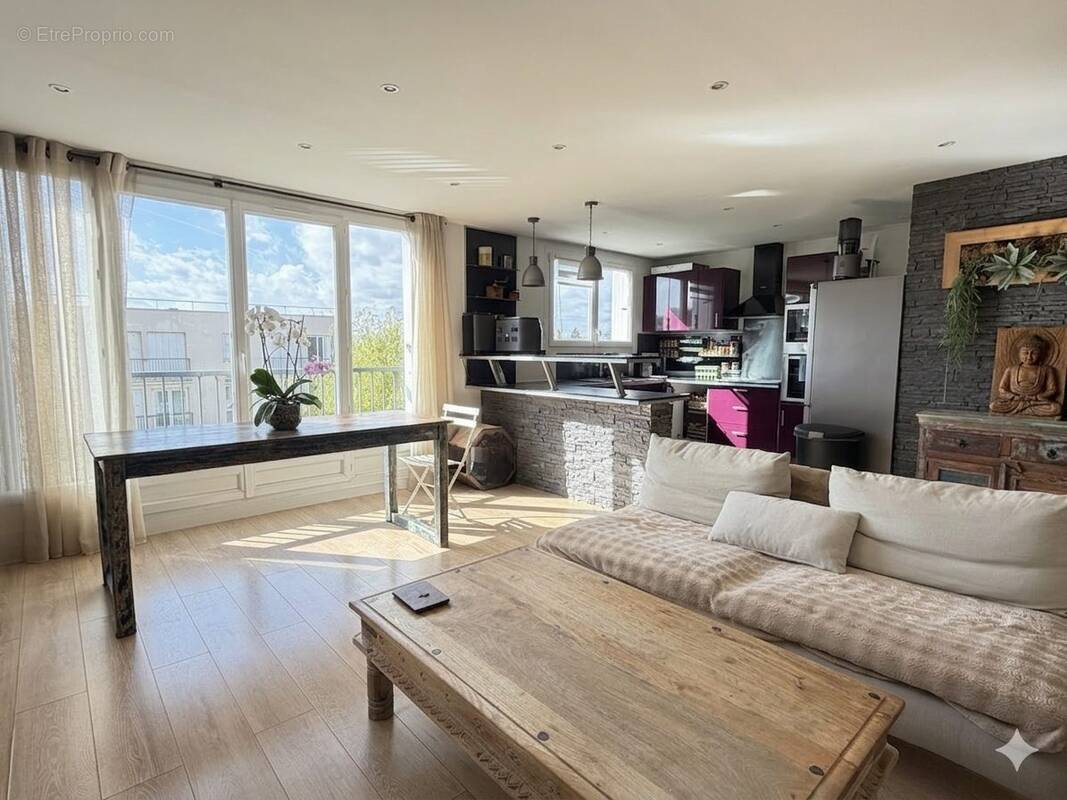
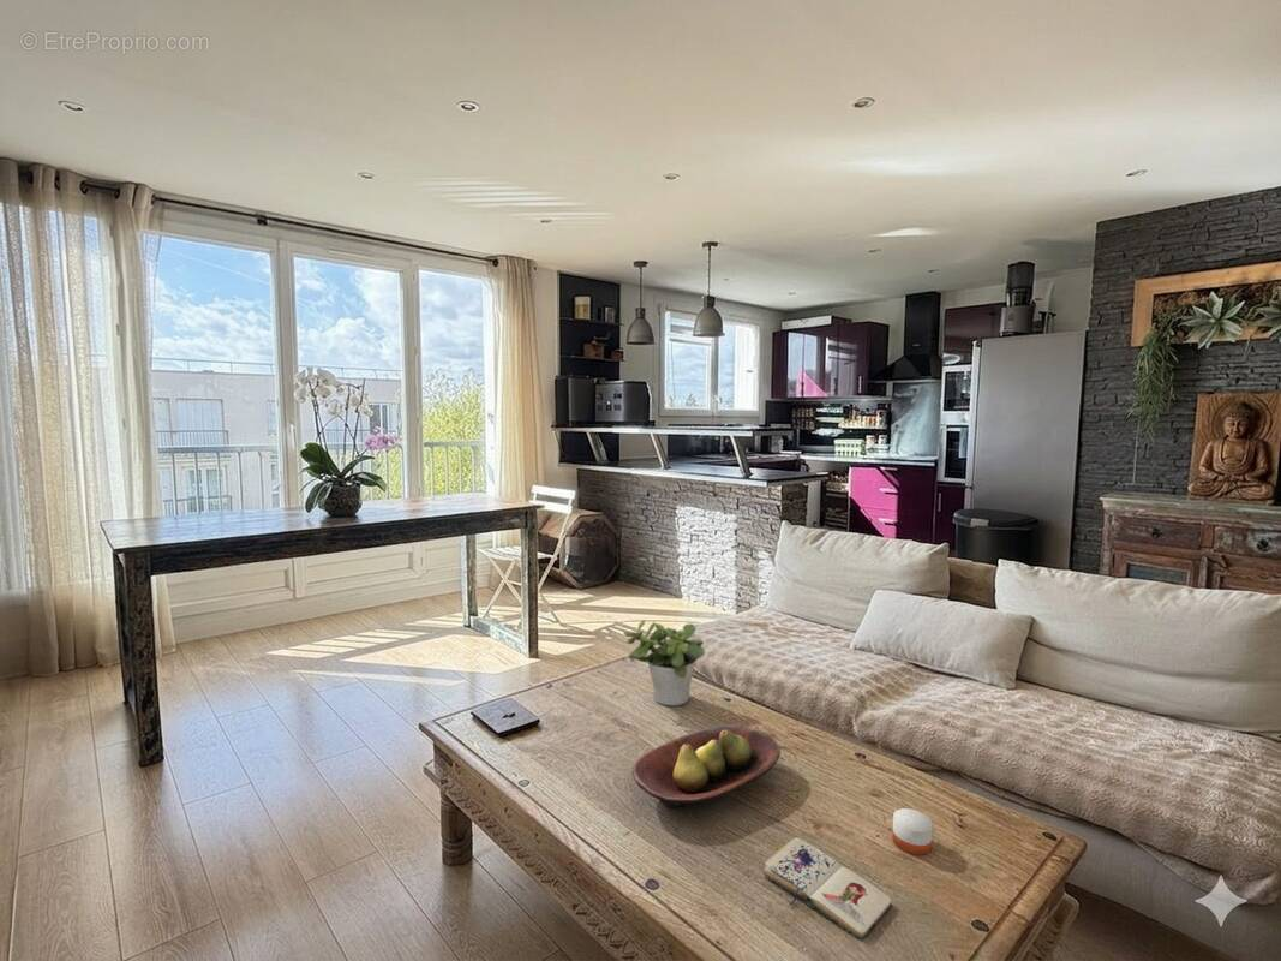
+ paperback book (816, 879)
+ fruit bowl (707, 760)
+ candle (912, 818)
+ potted plant (664, 662)
